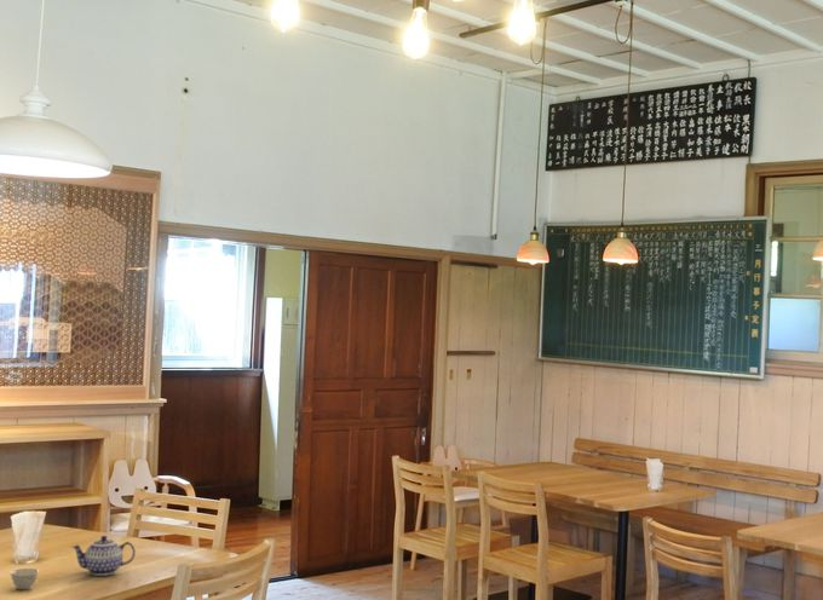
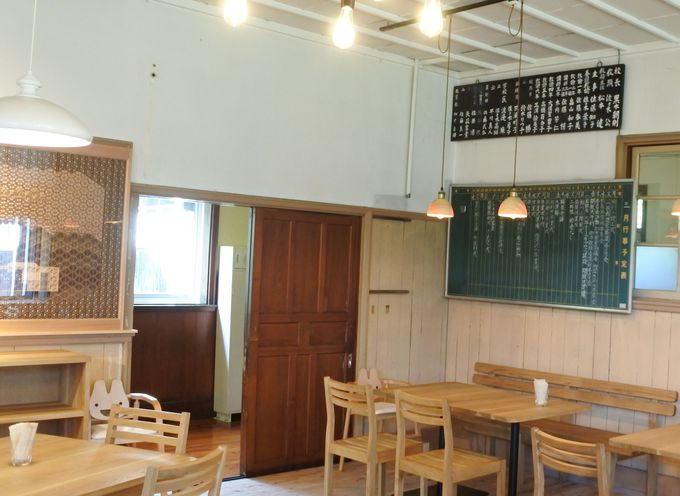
- teacup (24, 578)
- teapot (103, 554)
